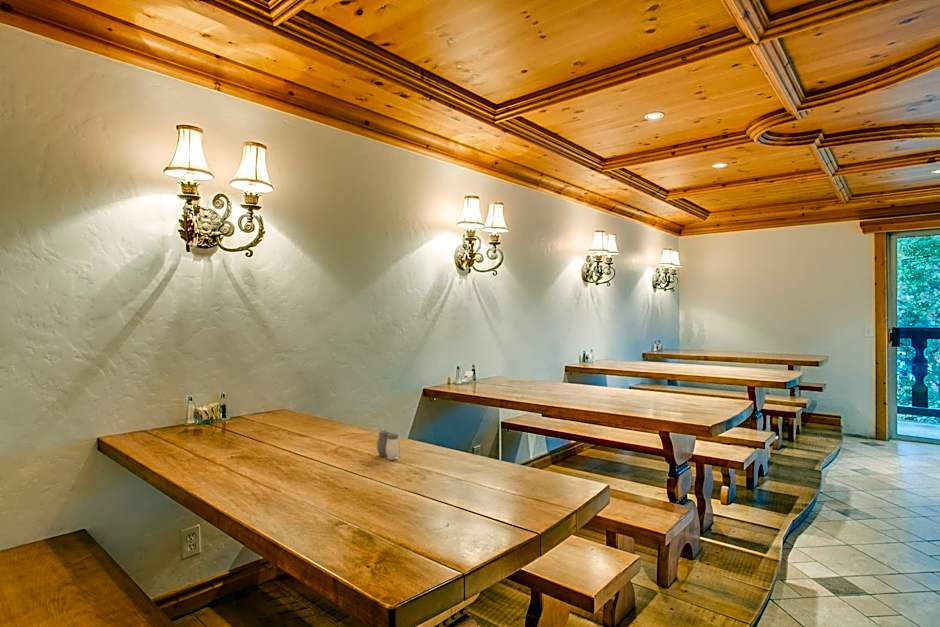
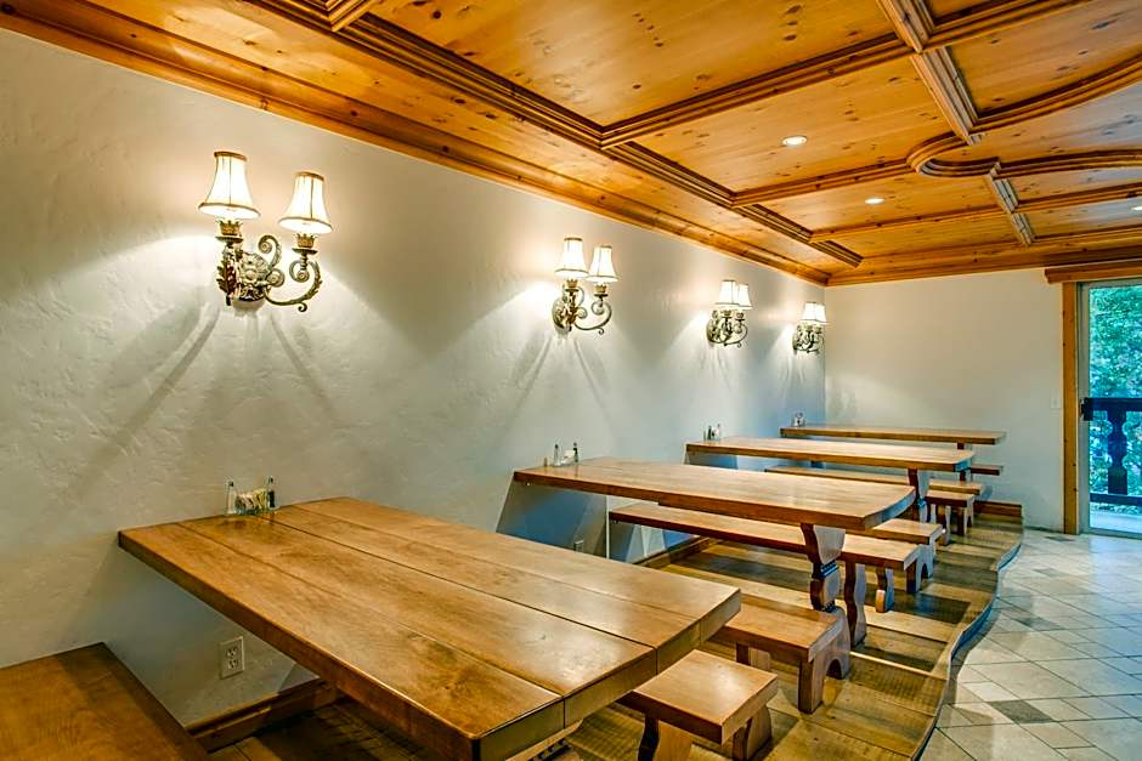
- salt and pepper shaker (388, 444)
